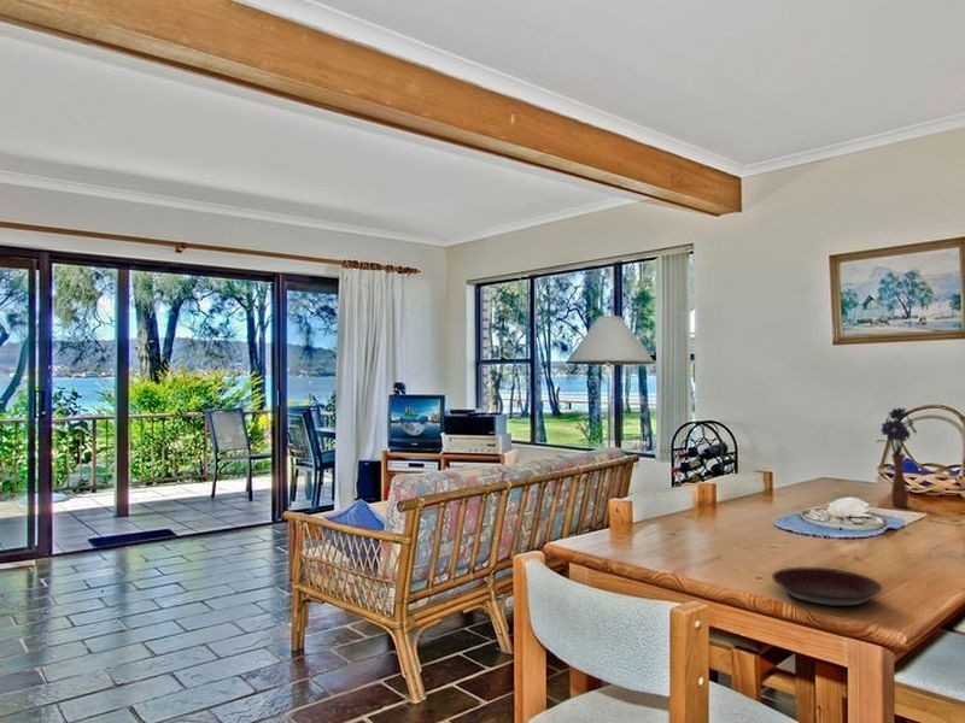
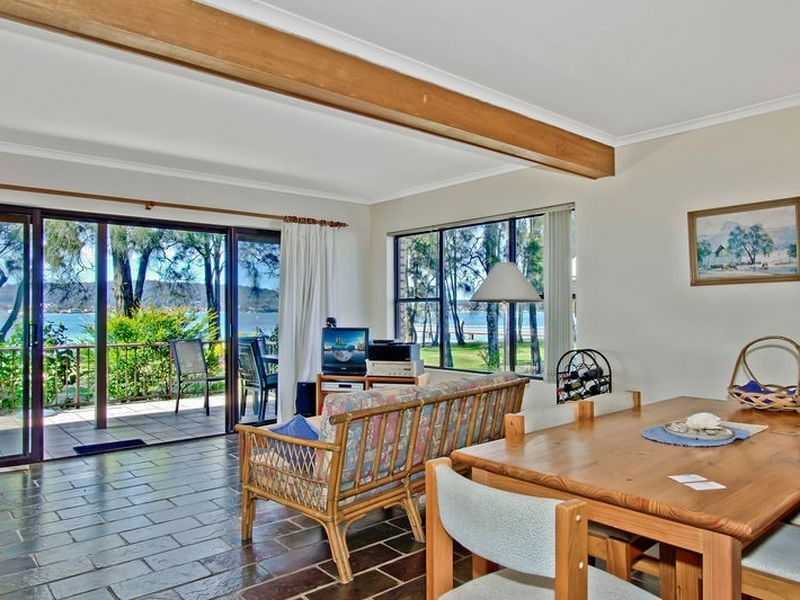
- plate (825, 587)
- flower arrangement (897, 455)
